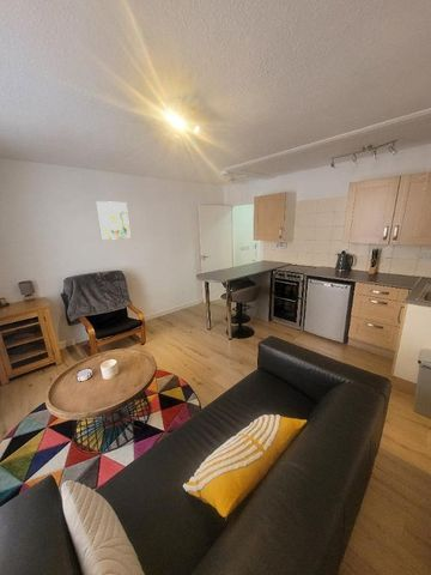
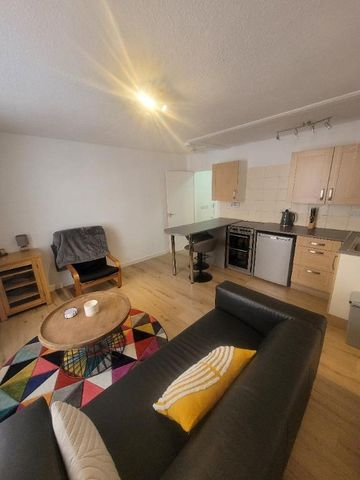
- wall art (114, 220)
